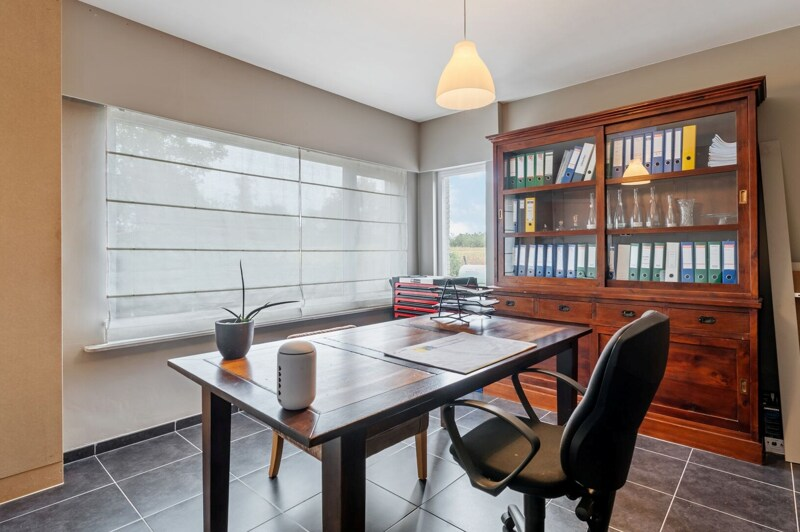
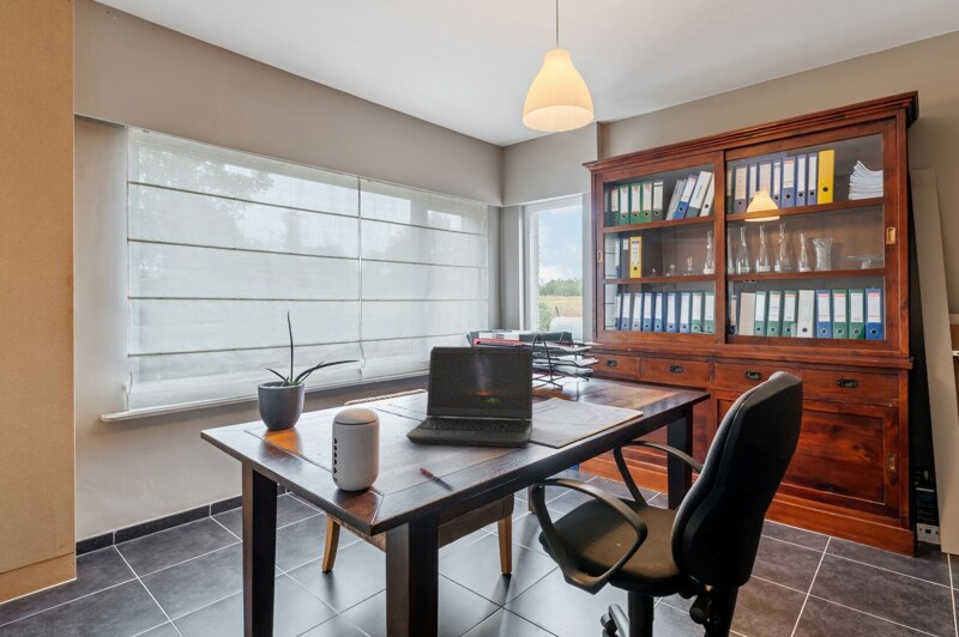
+ pen (435, 477)
+ laptop computer (474, 392)
